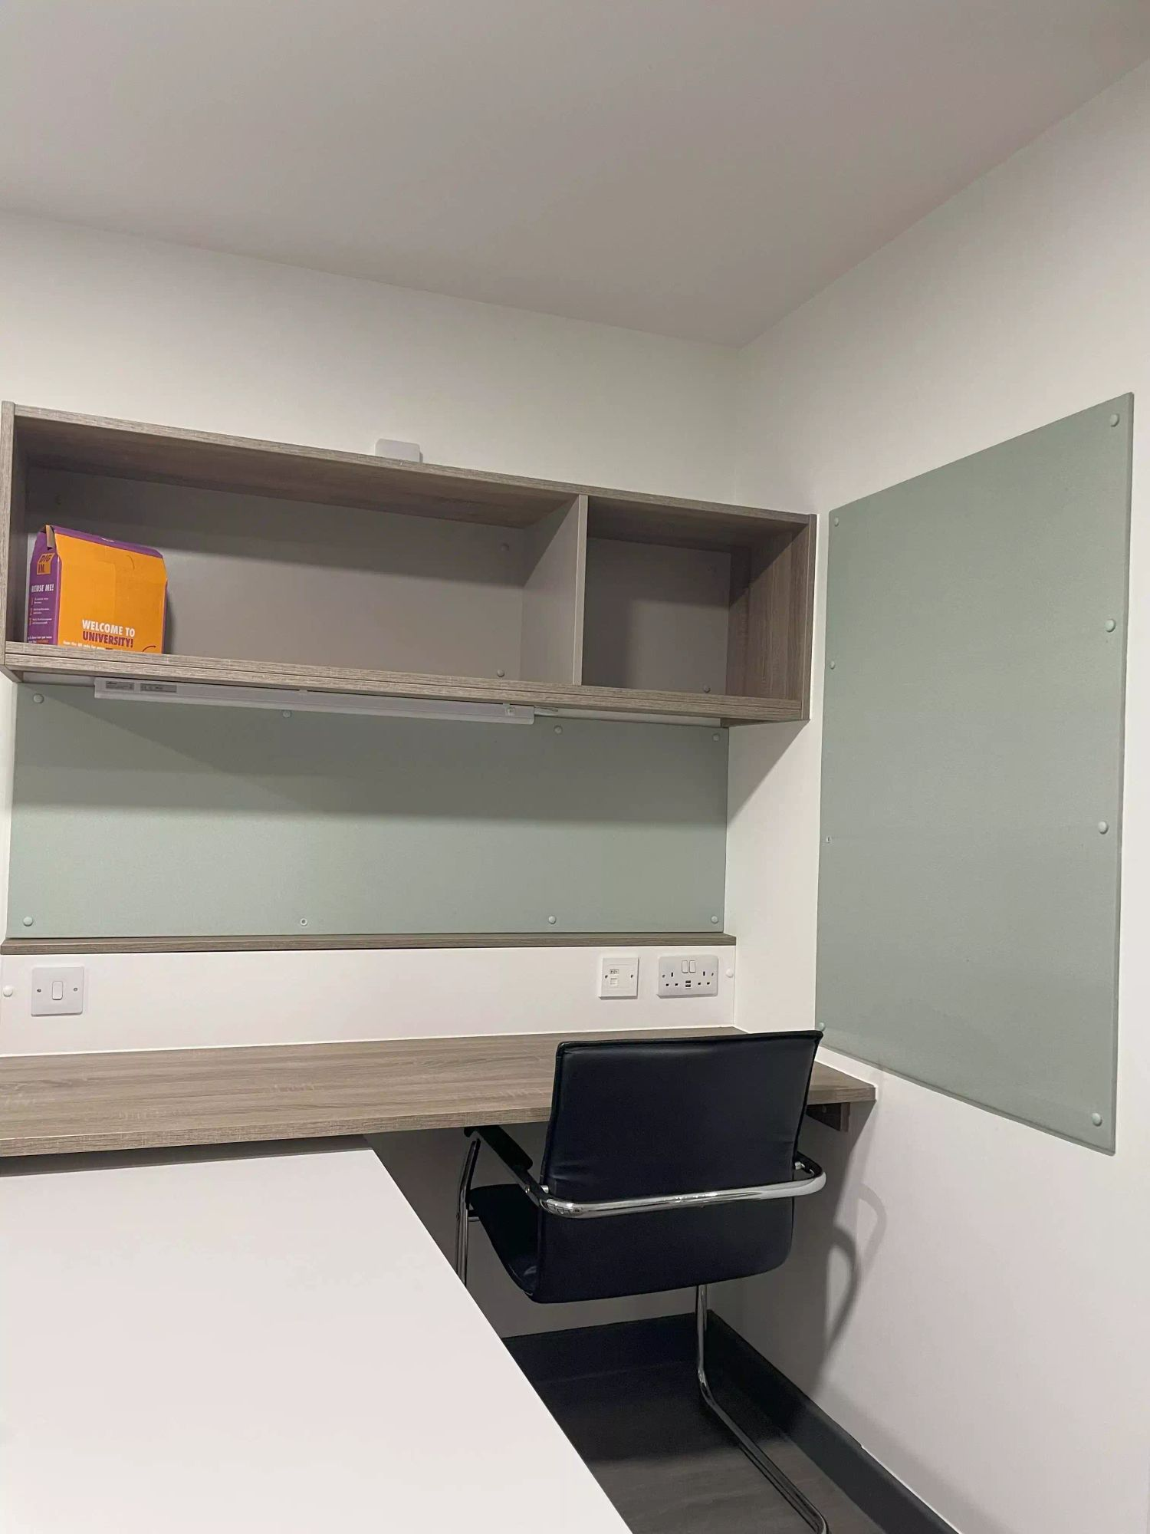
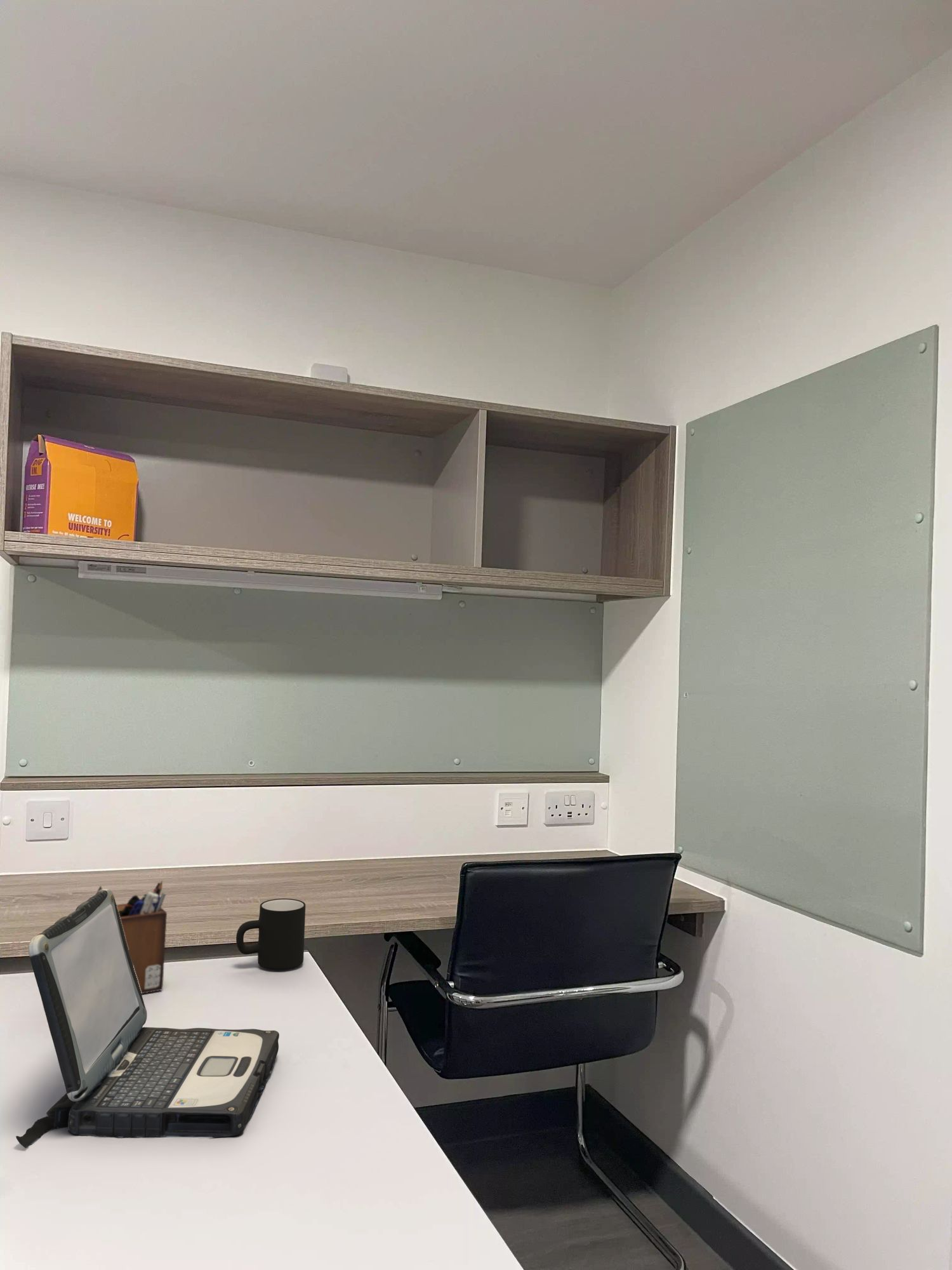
+ mug (270, 935)
+ laptop (145, 1006)
+ desk organizer (124, 935)
